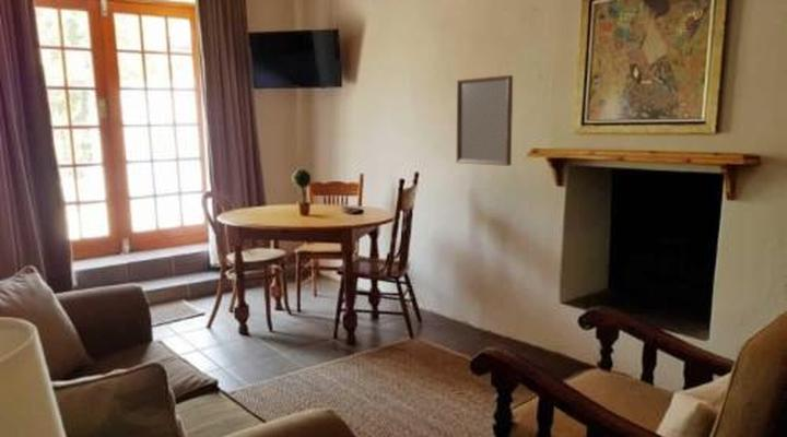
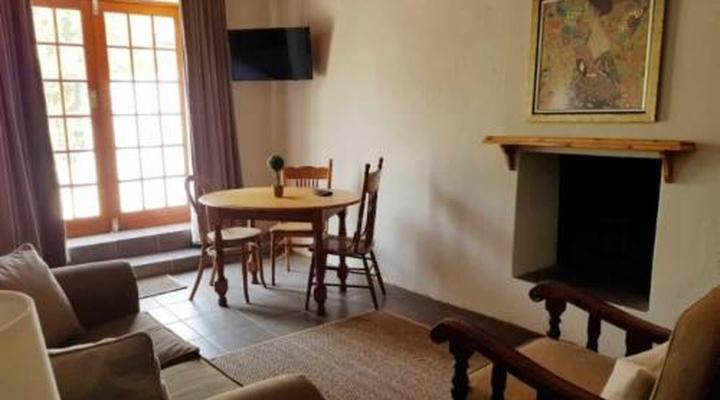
- home mirror (483, 121)
